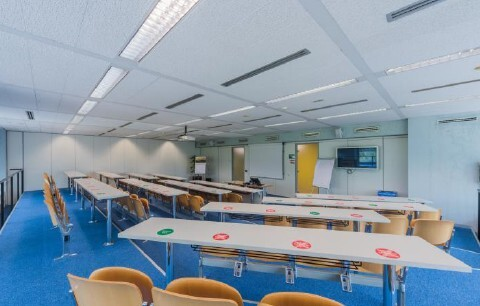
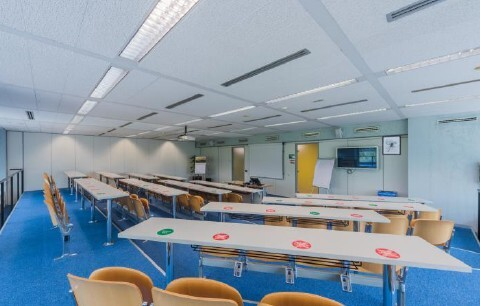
+ wall art (391, 145)
